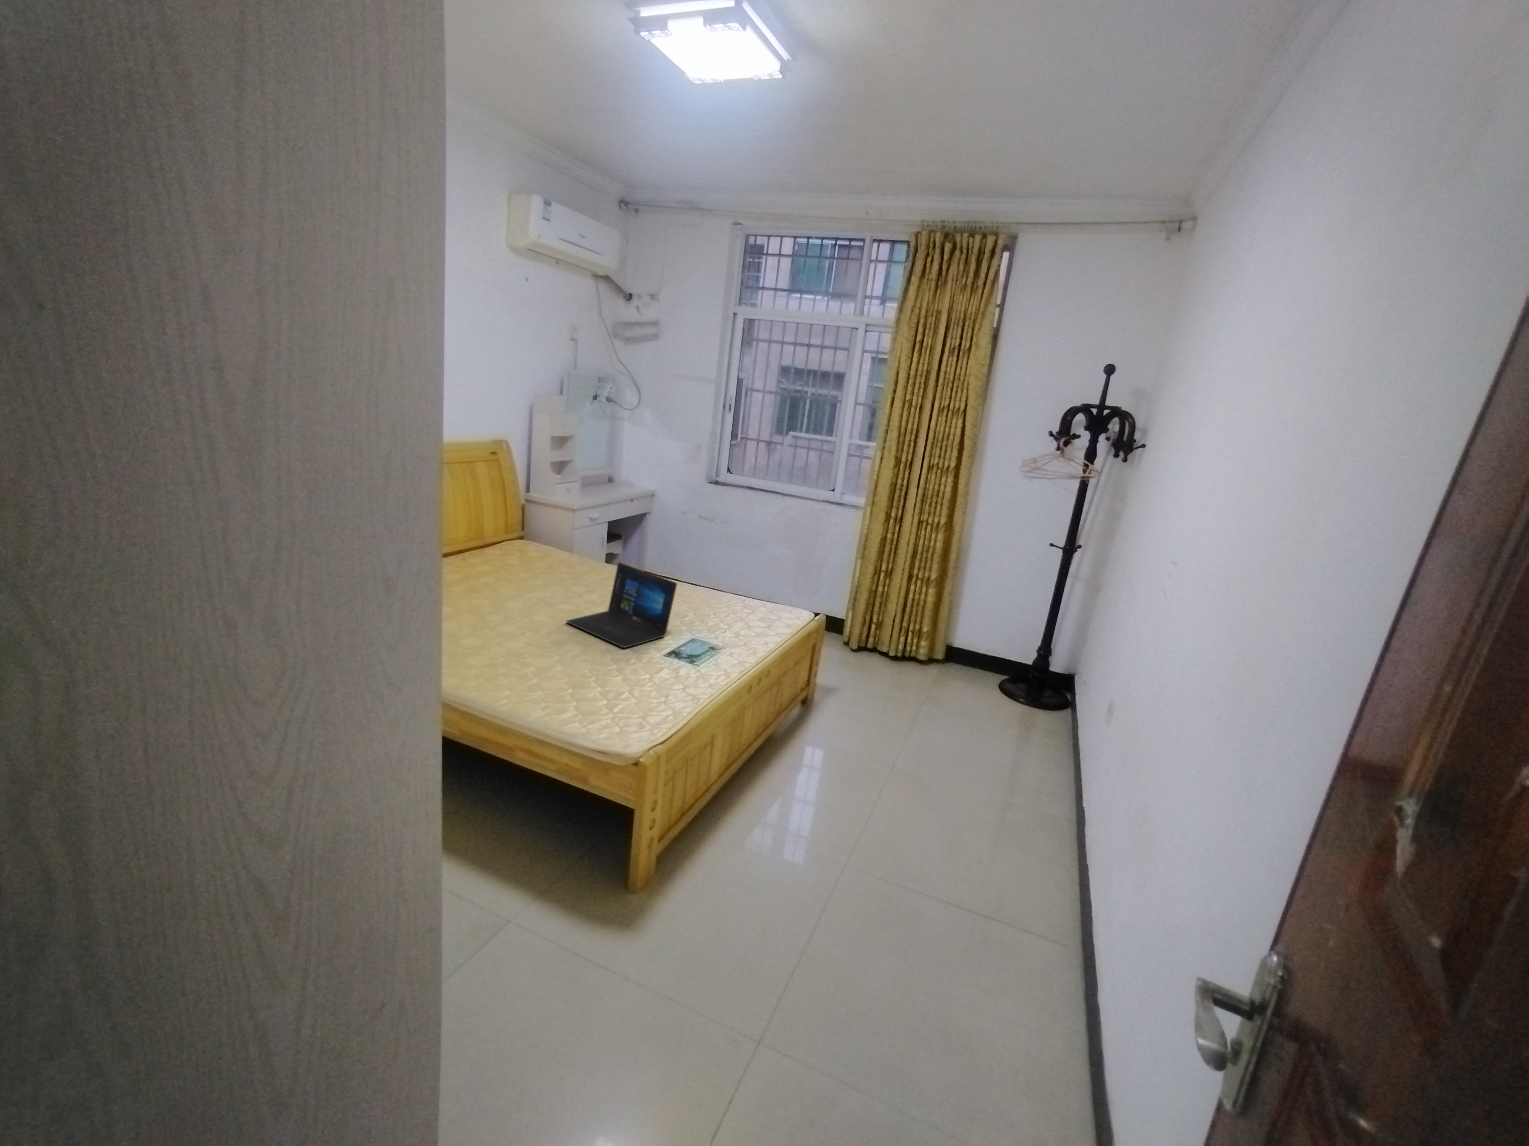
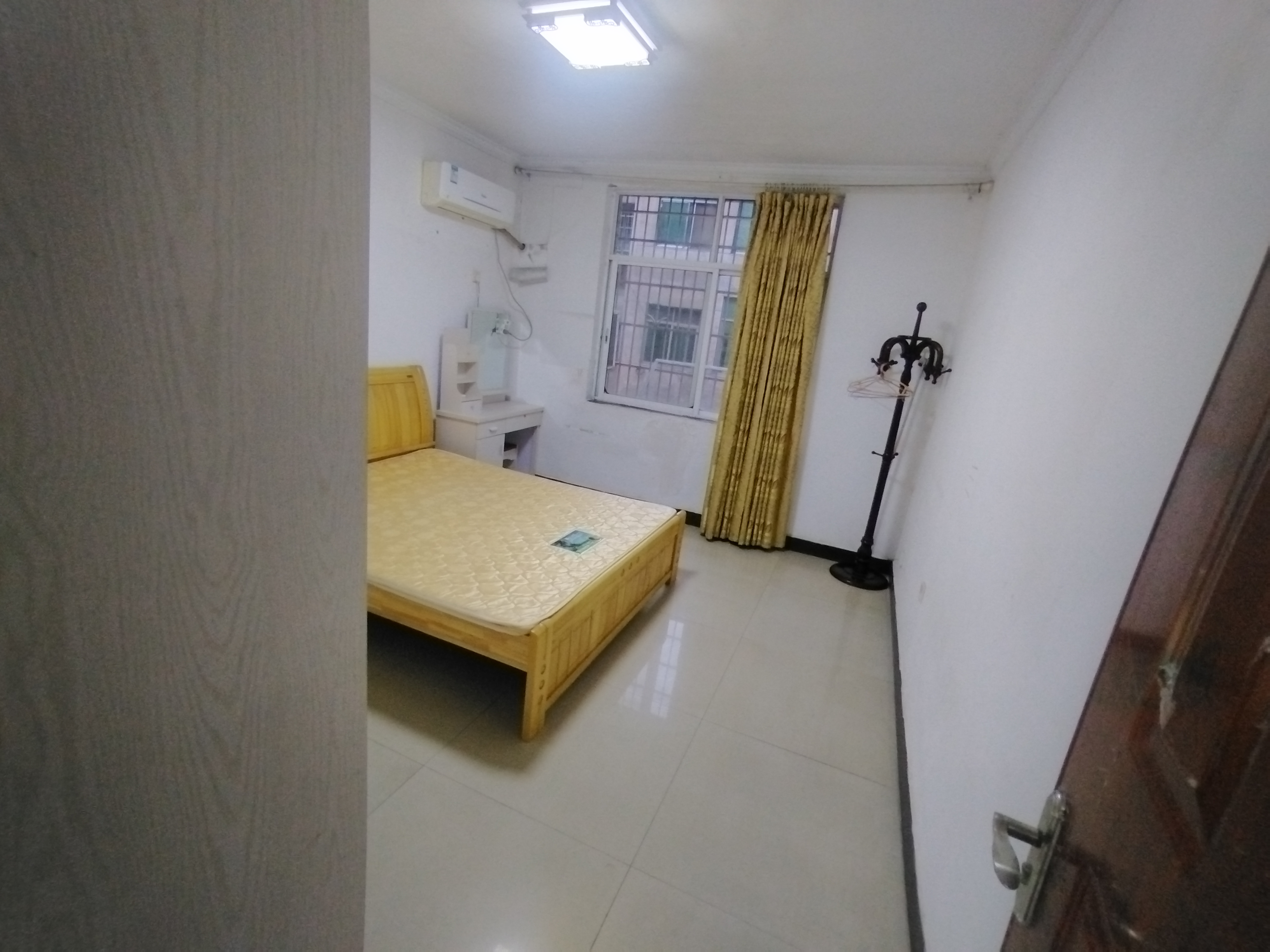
- laptop (621, 603)
